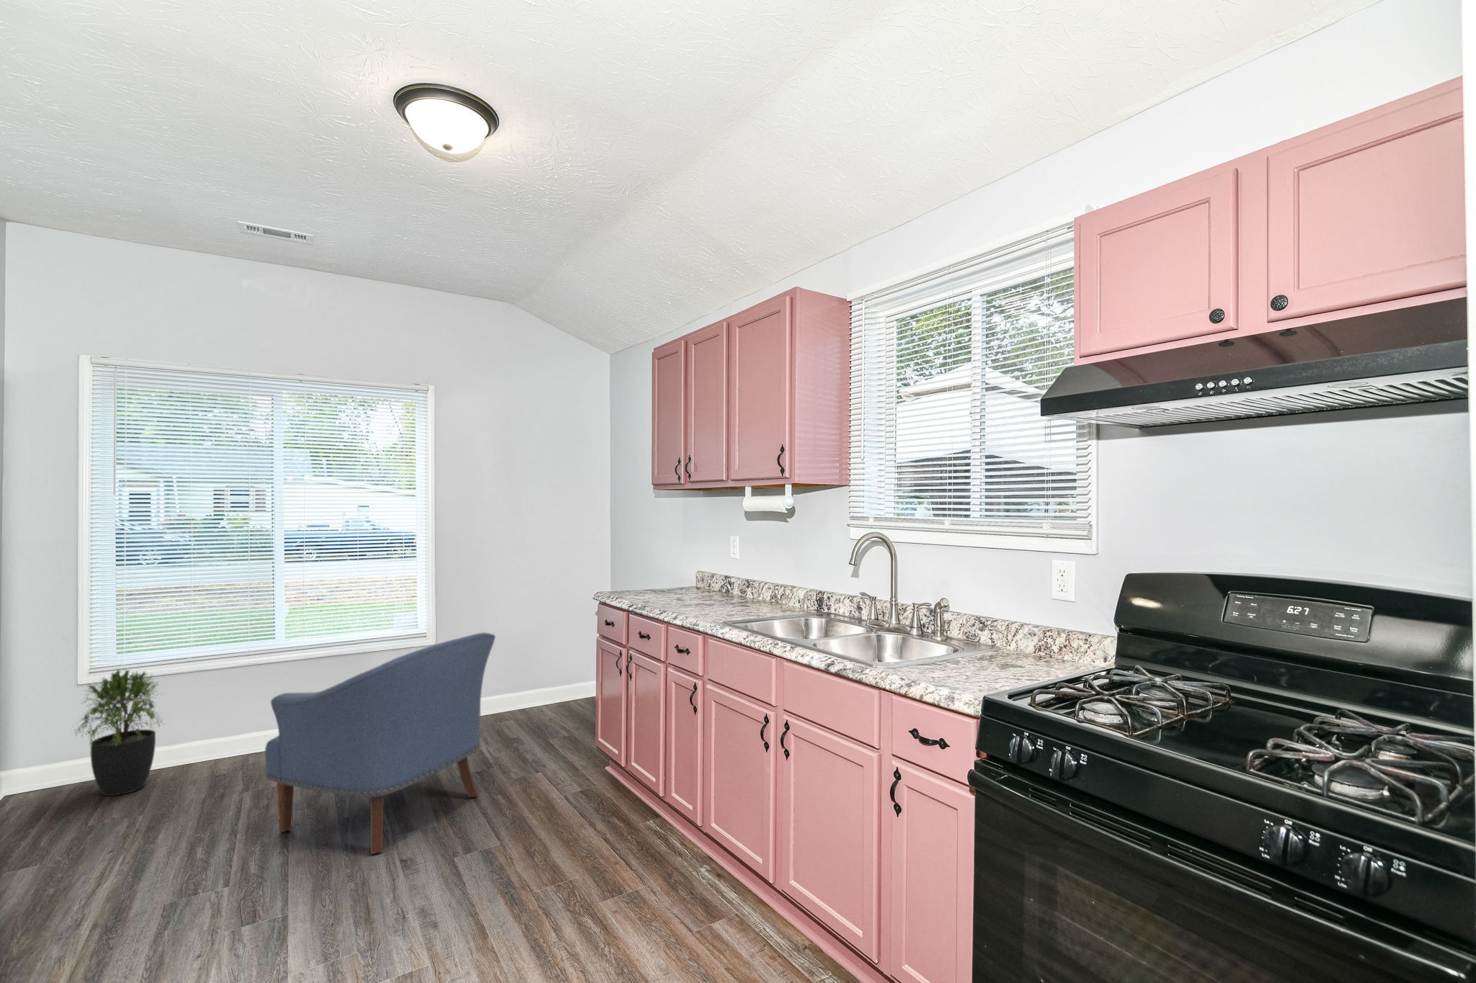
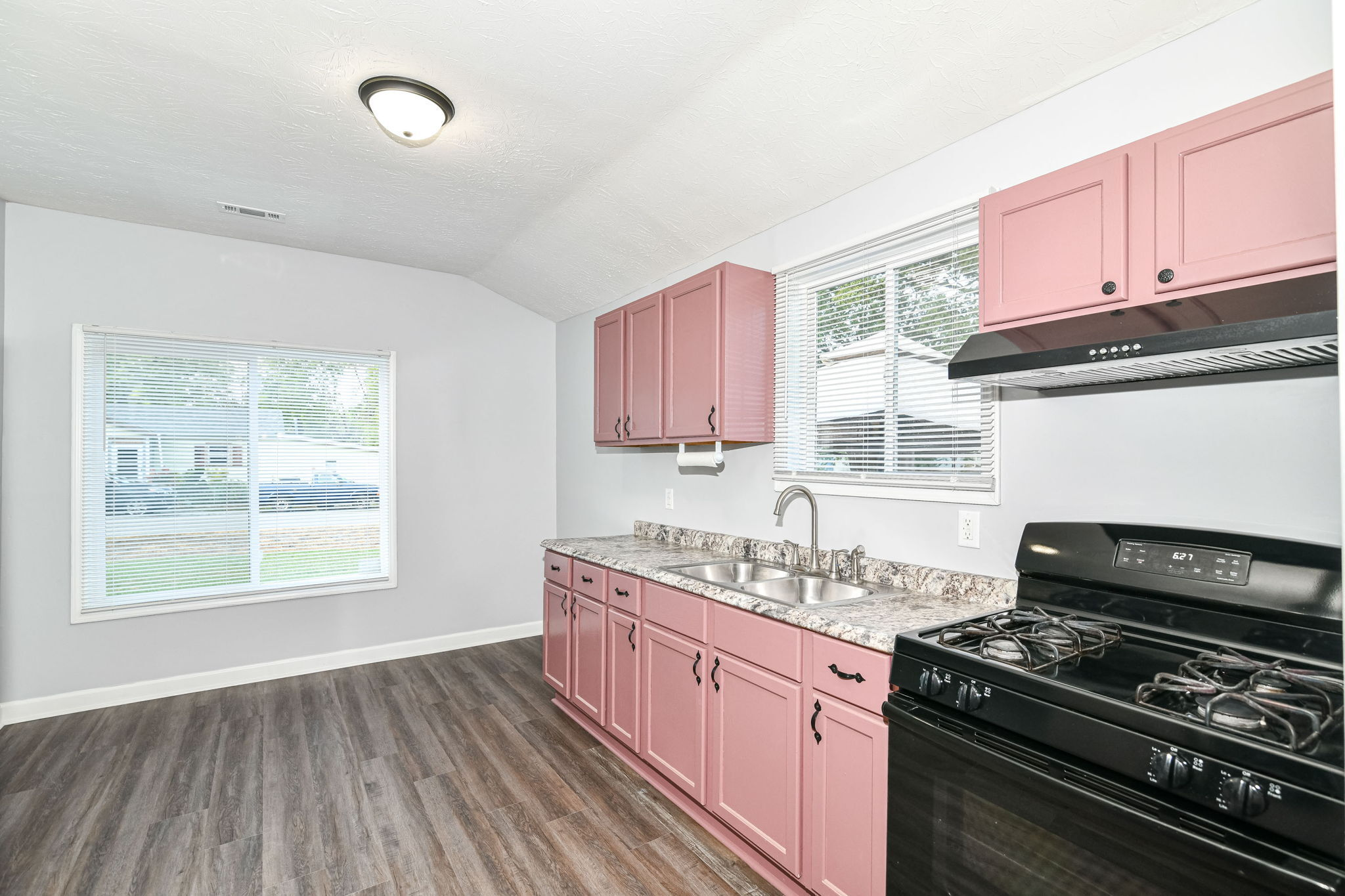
- chair (392, 724)
- potted plant (119, 727)
